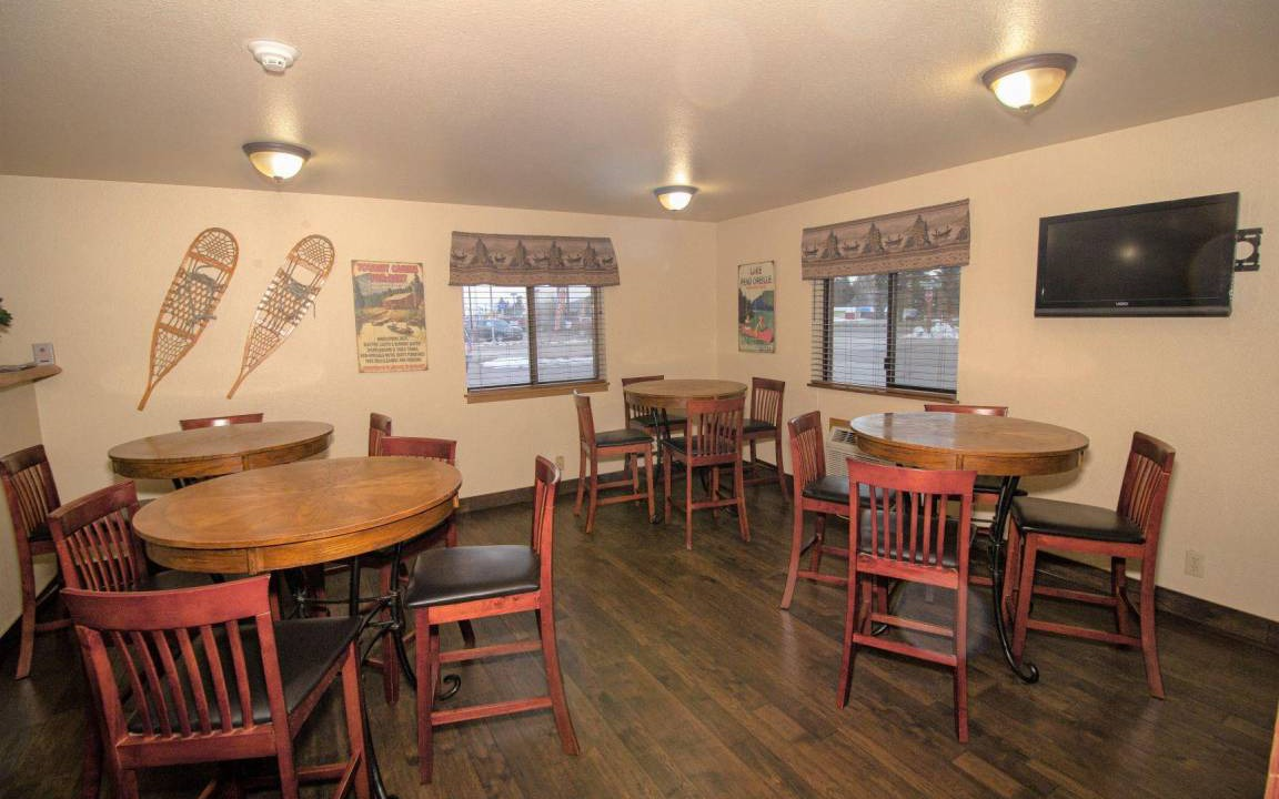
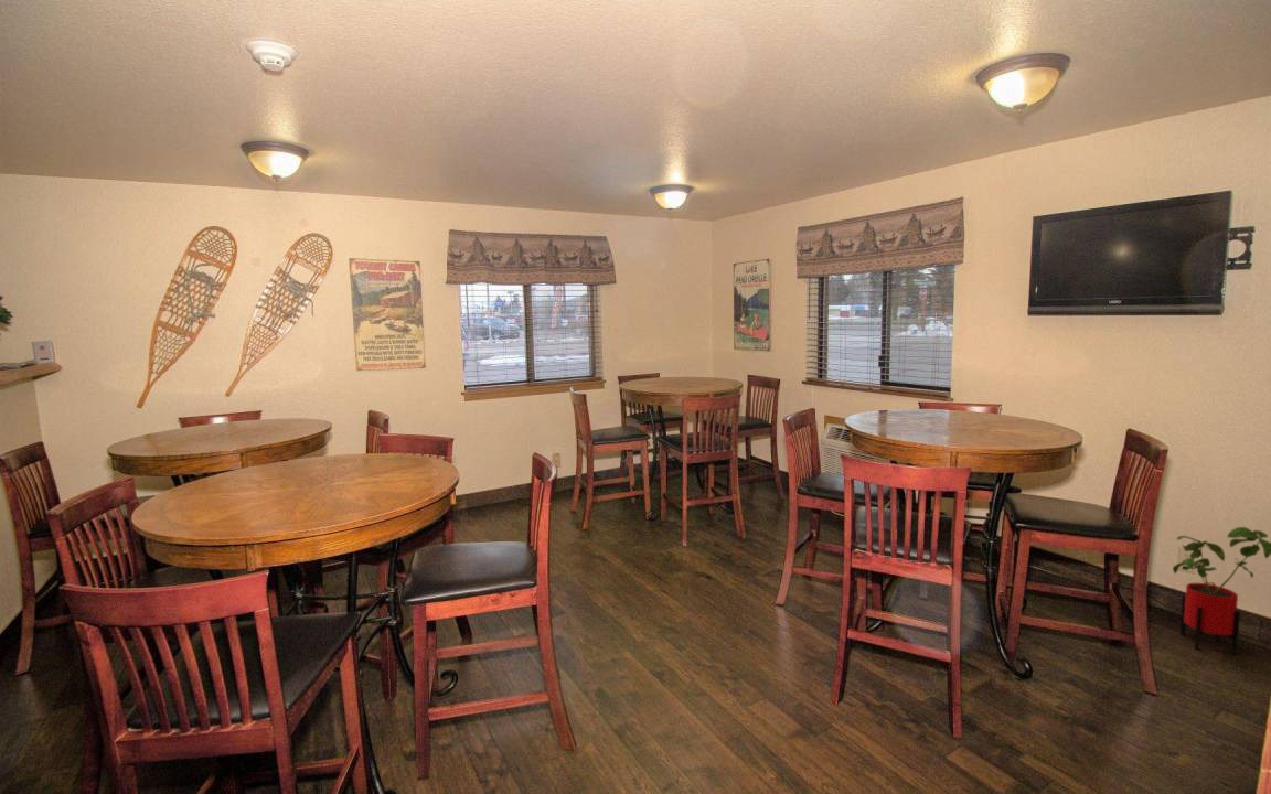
+ house plant (1217, 586)
